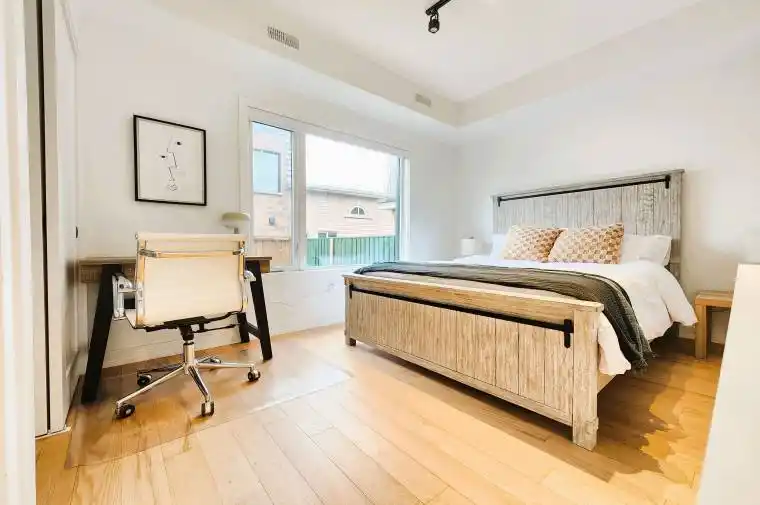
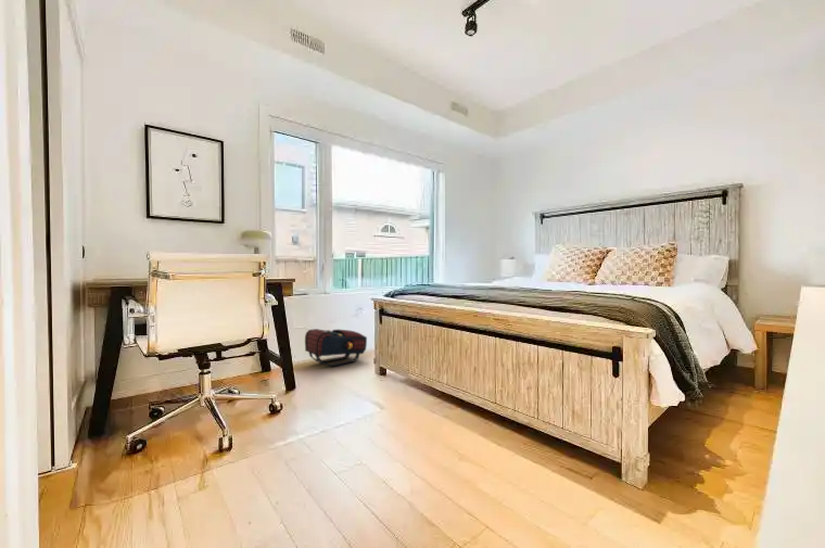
+ satchel (337, 346)
